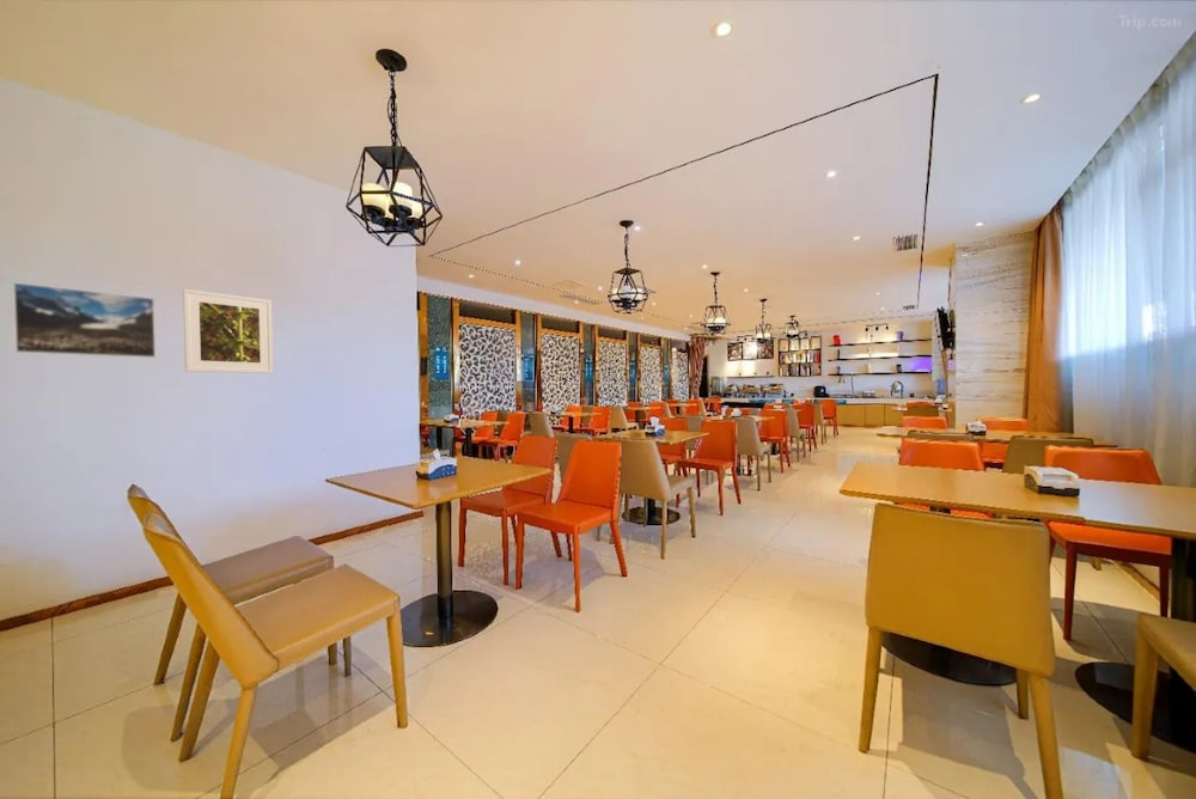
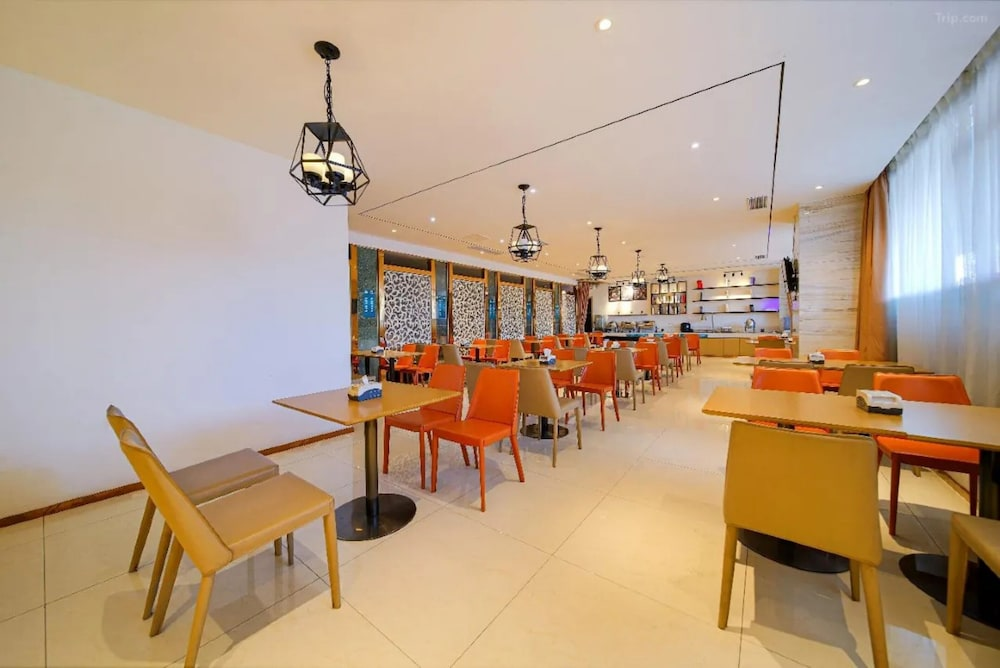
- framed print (90, 323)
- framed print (231, 334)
